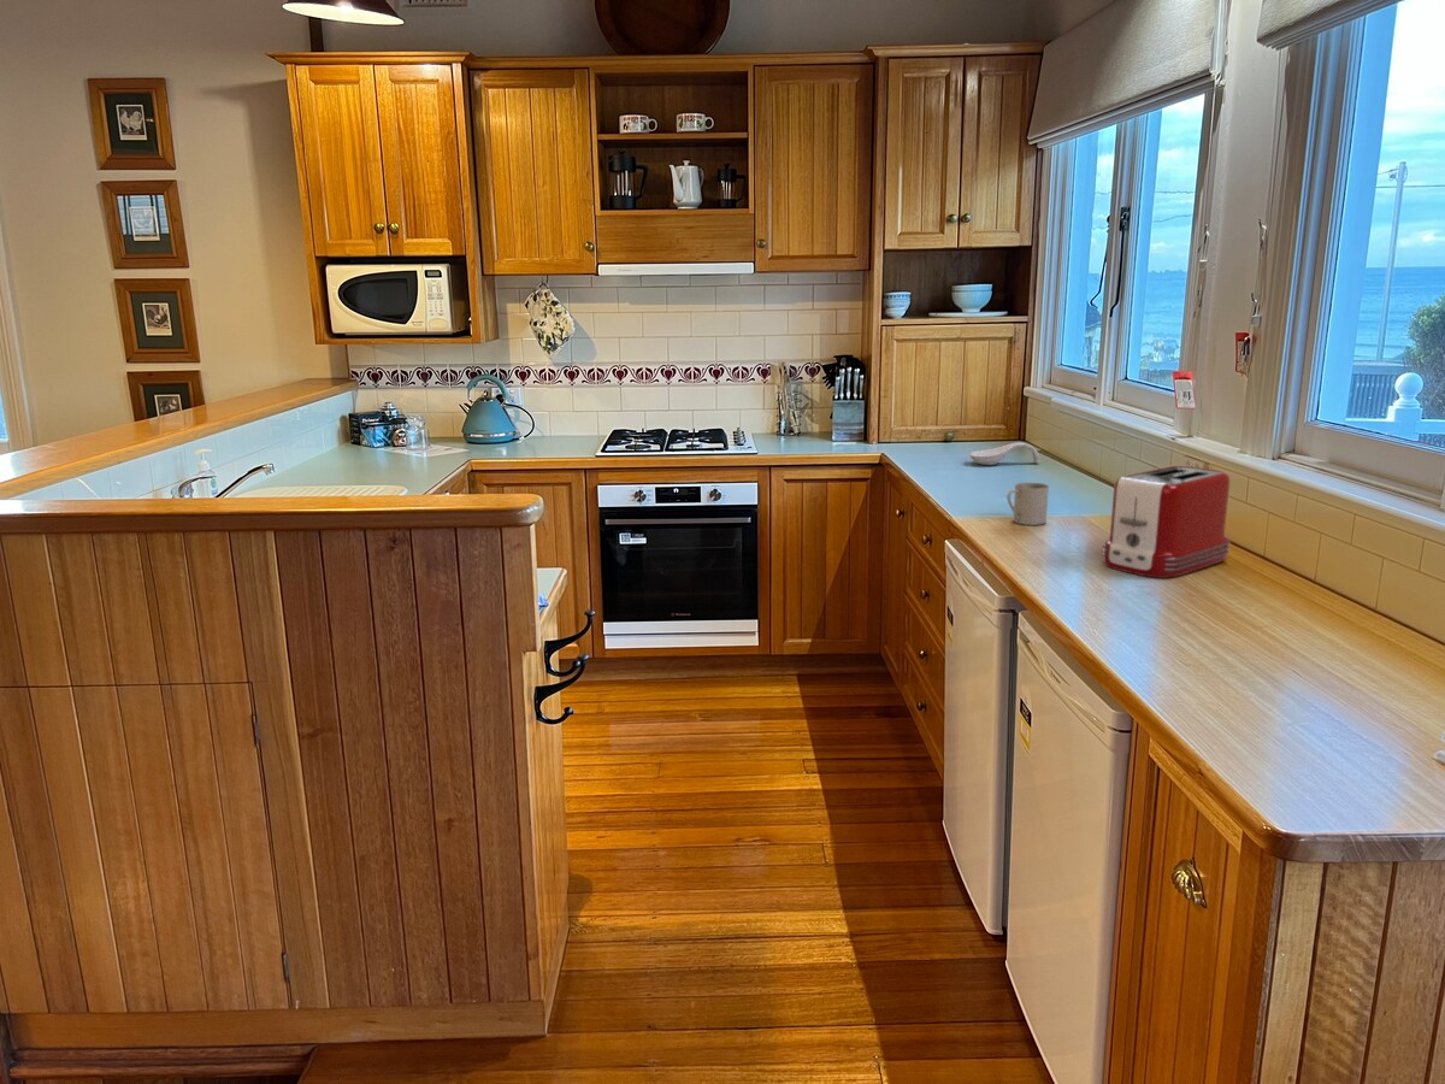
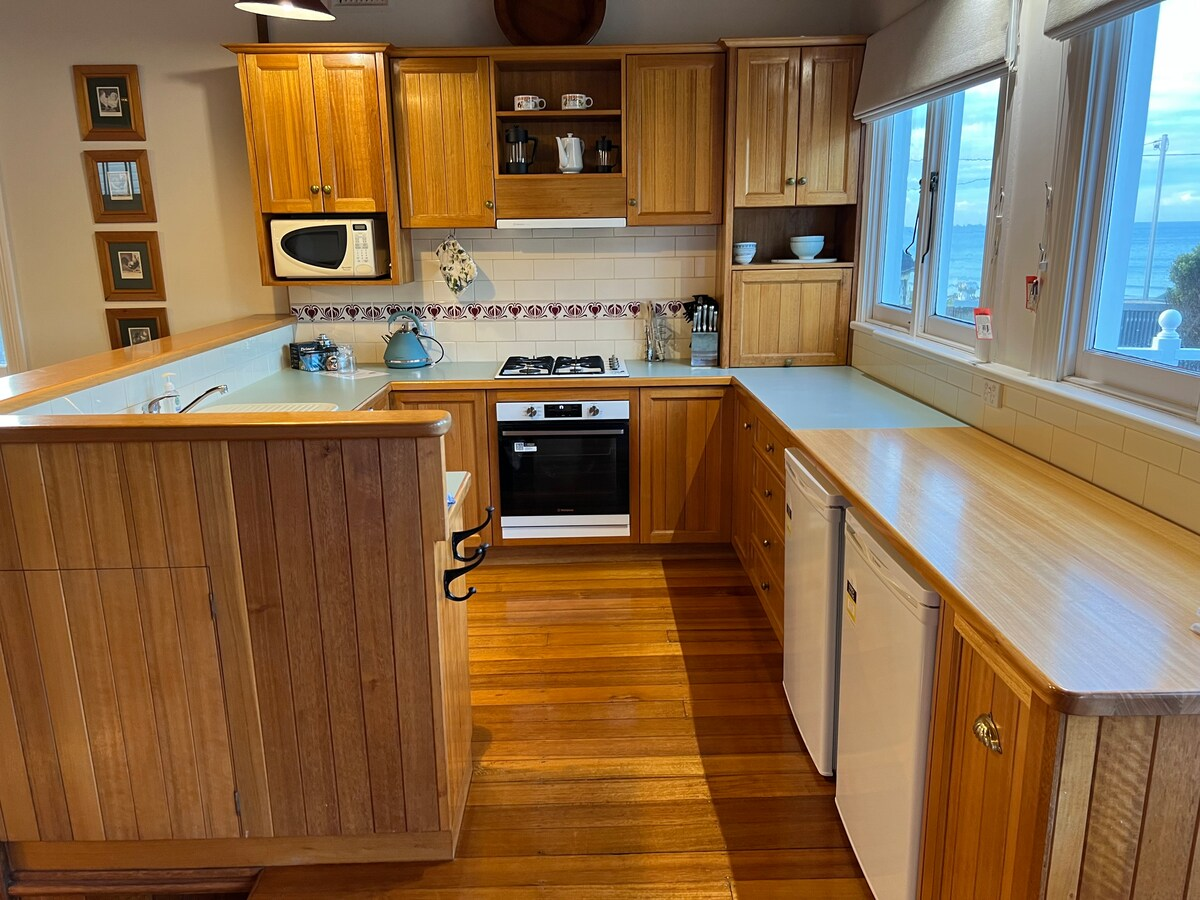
- mug (1025, 503)
- toaster (1168, 518)
- spoon rest (1003, 453)
